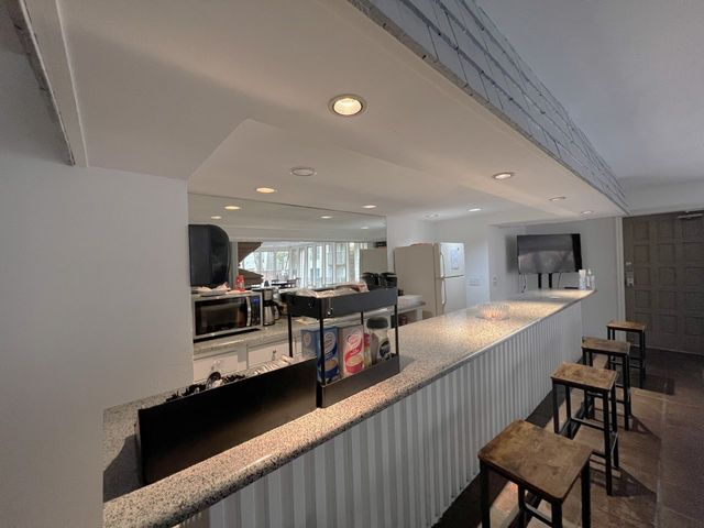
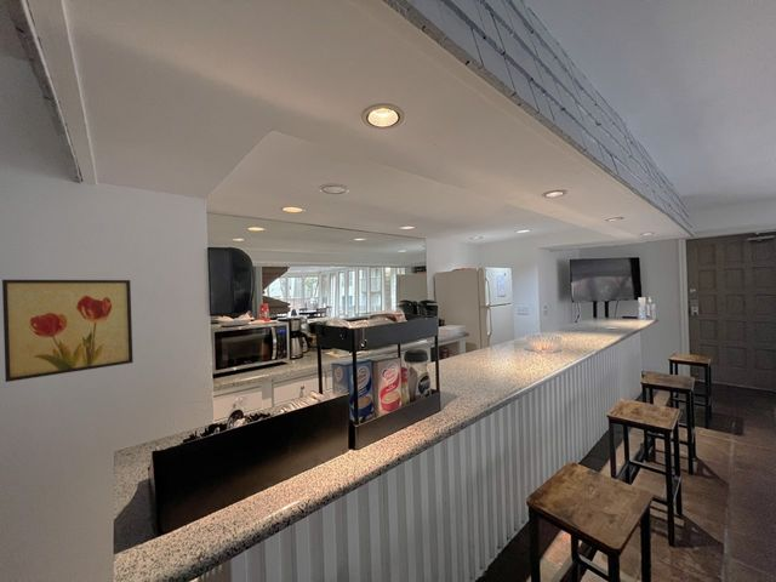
+ wall art (73, 325)
